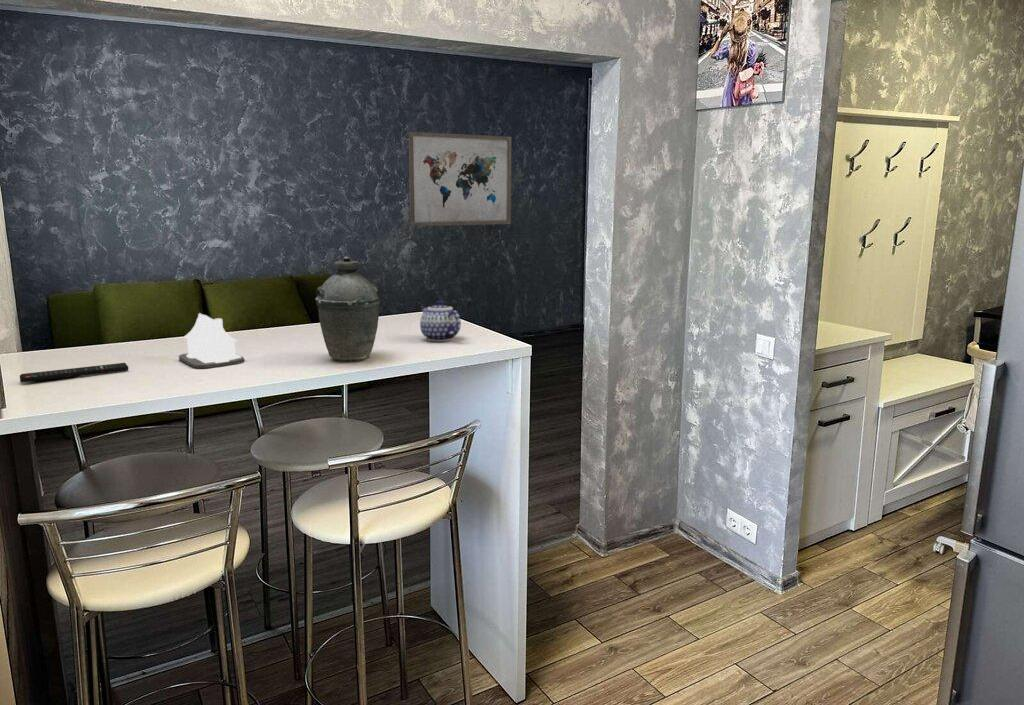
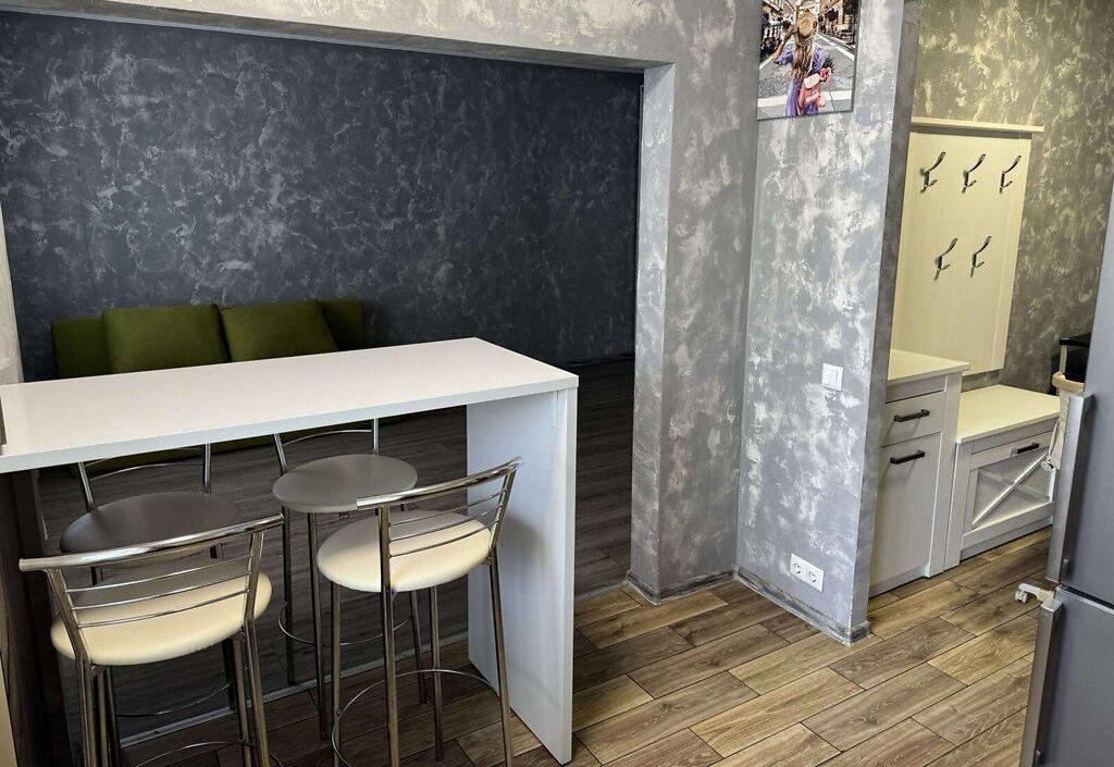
- remote control (75, 372)
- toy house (209, 337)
- wall art (462, 180)
- teapot (440, 319)
- kettle (348, 307)
